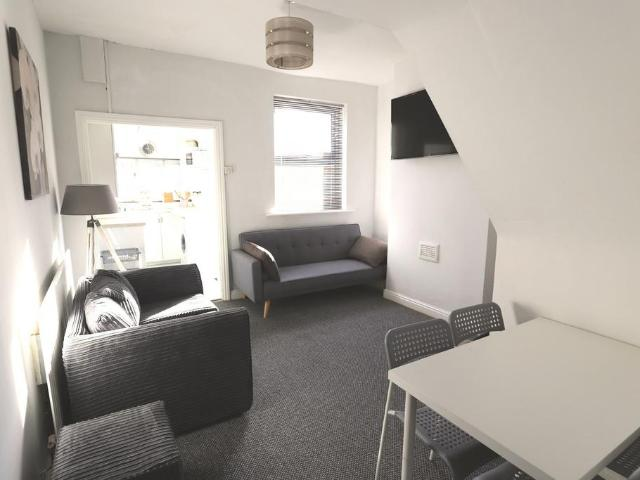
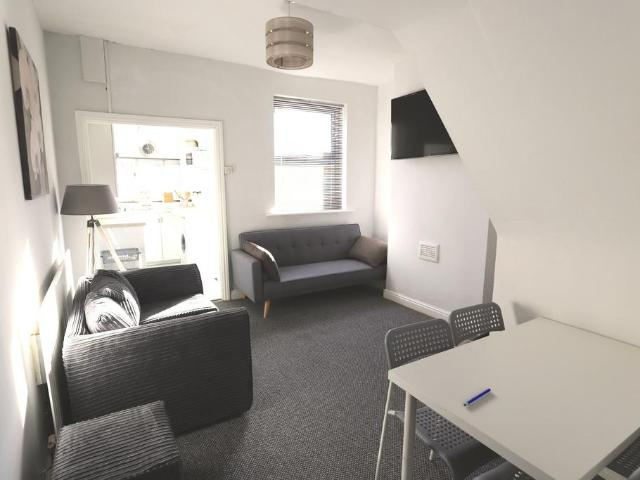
+ pen (477, 397)
